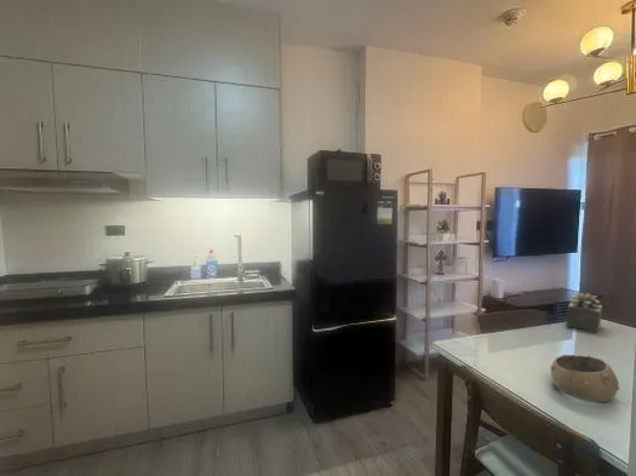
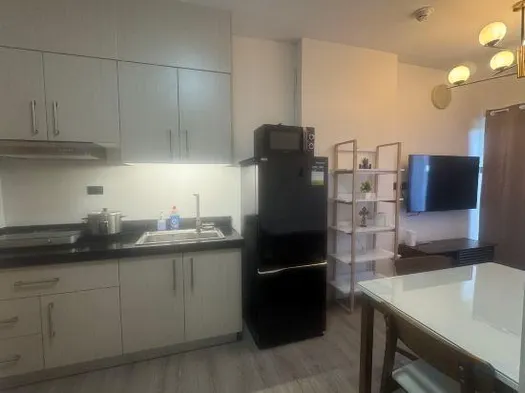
- bowl (583, 374)
- succulent plant (584, 309)
